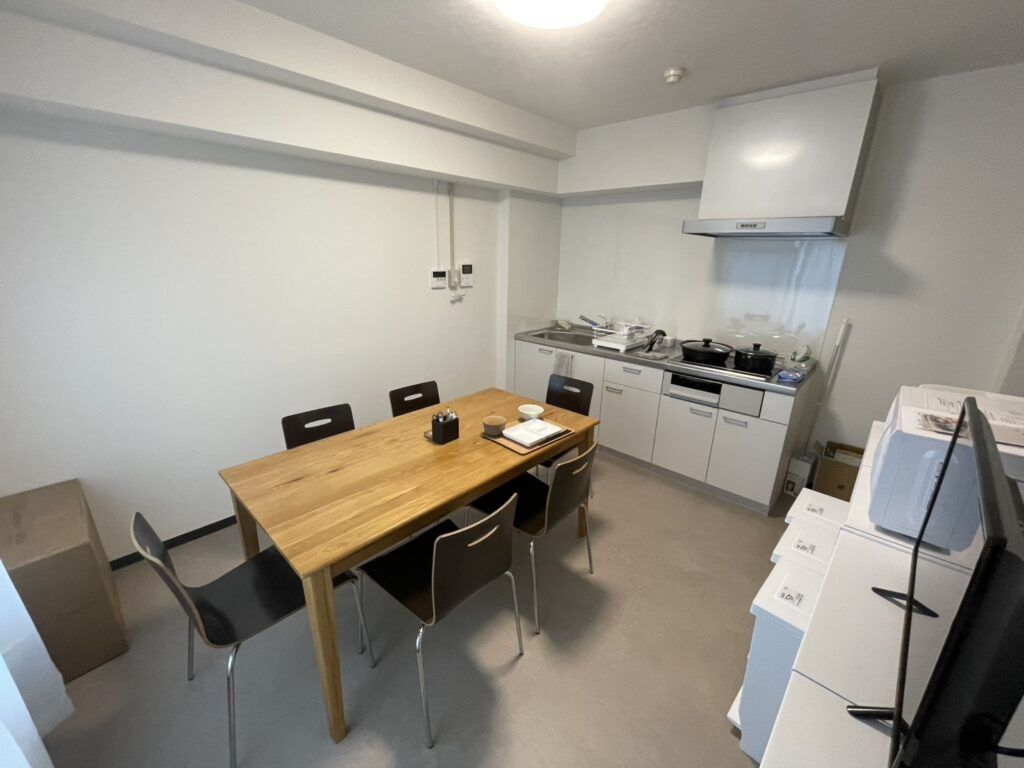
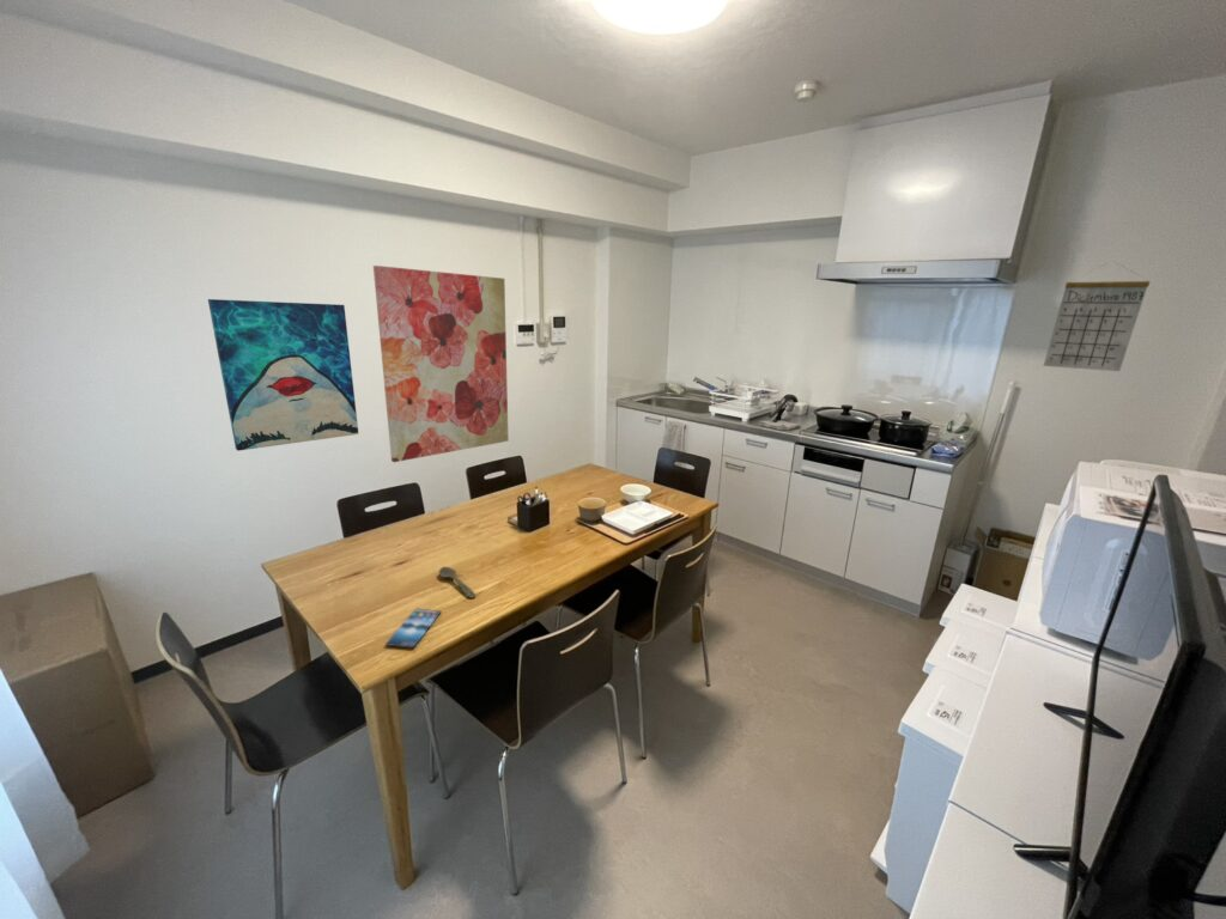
+ wall art (450, 365)
+ spoon (457, 582)
+ calendar (1095, 316)
+ wall art (291, 373)
+ smartphone (414, 627)
